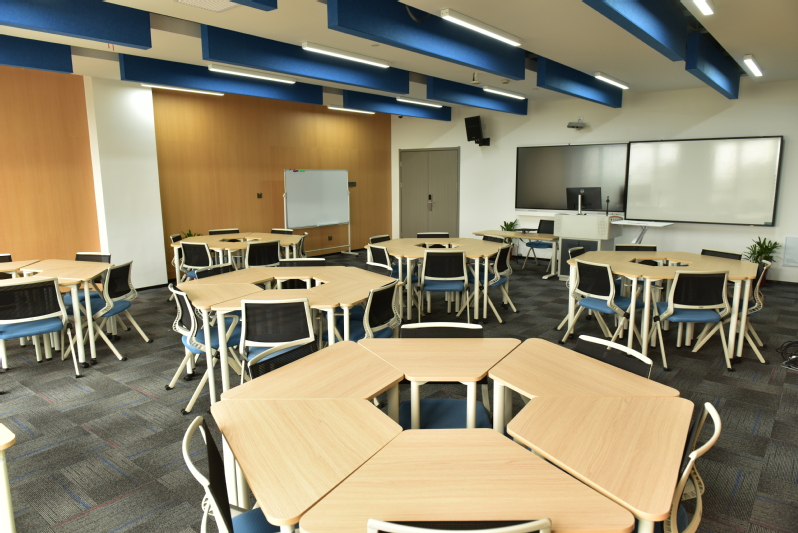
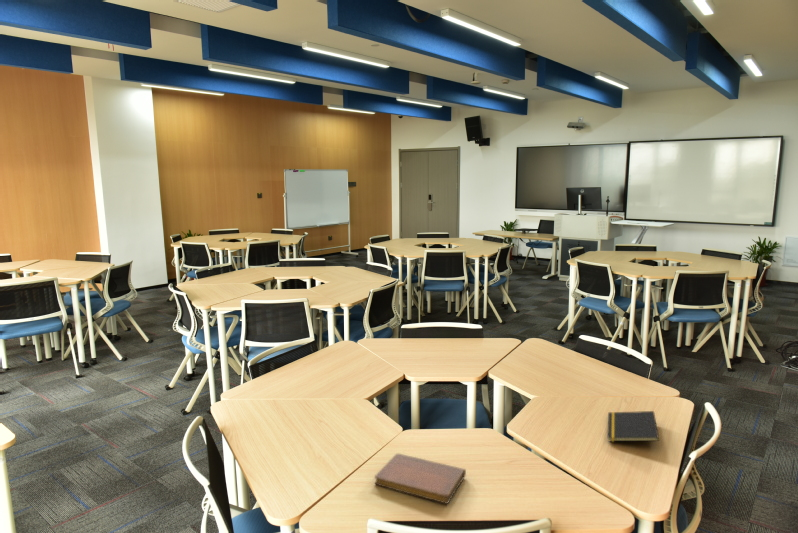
+ notepad (631, 425)
+ notebook (420, 476)
